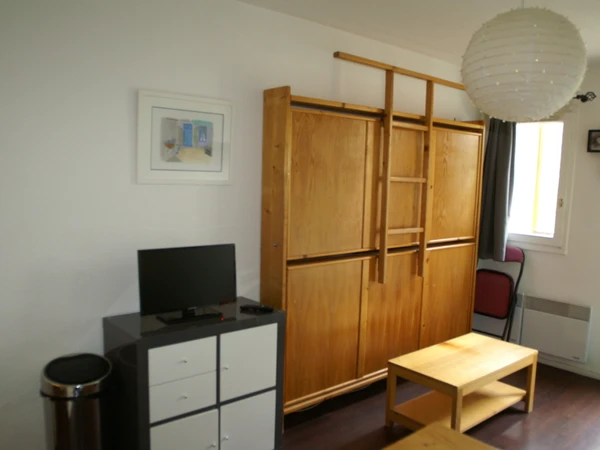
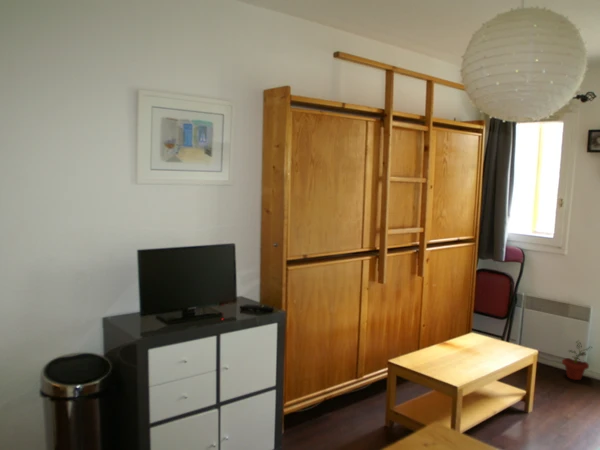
+ potted plant (576, 359)
